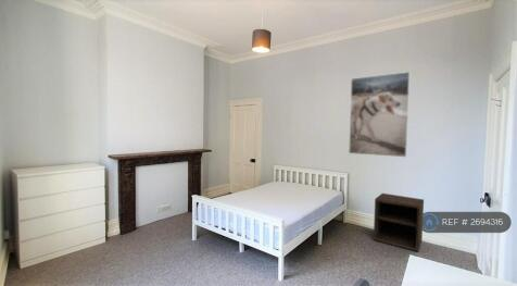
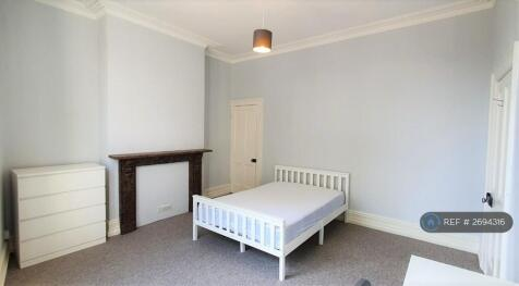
- nightstand (399, 220)
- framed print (377, 115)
